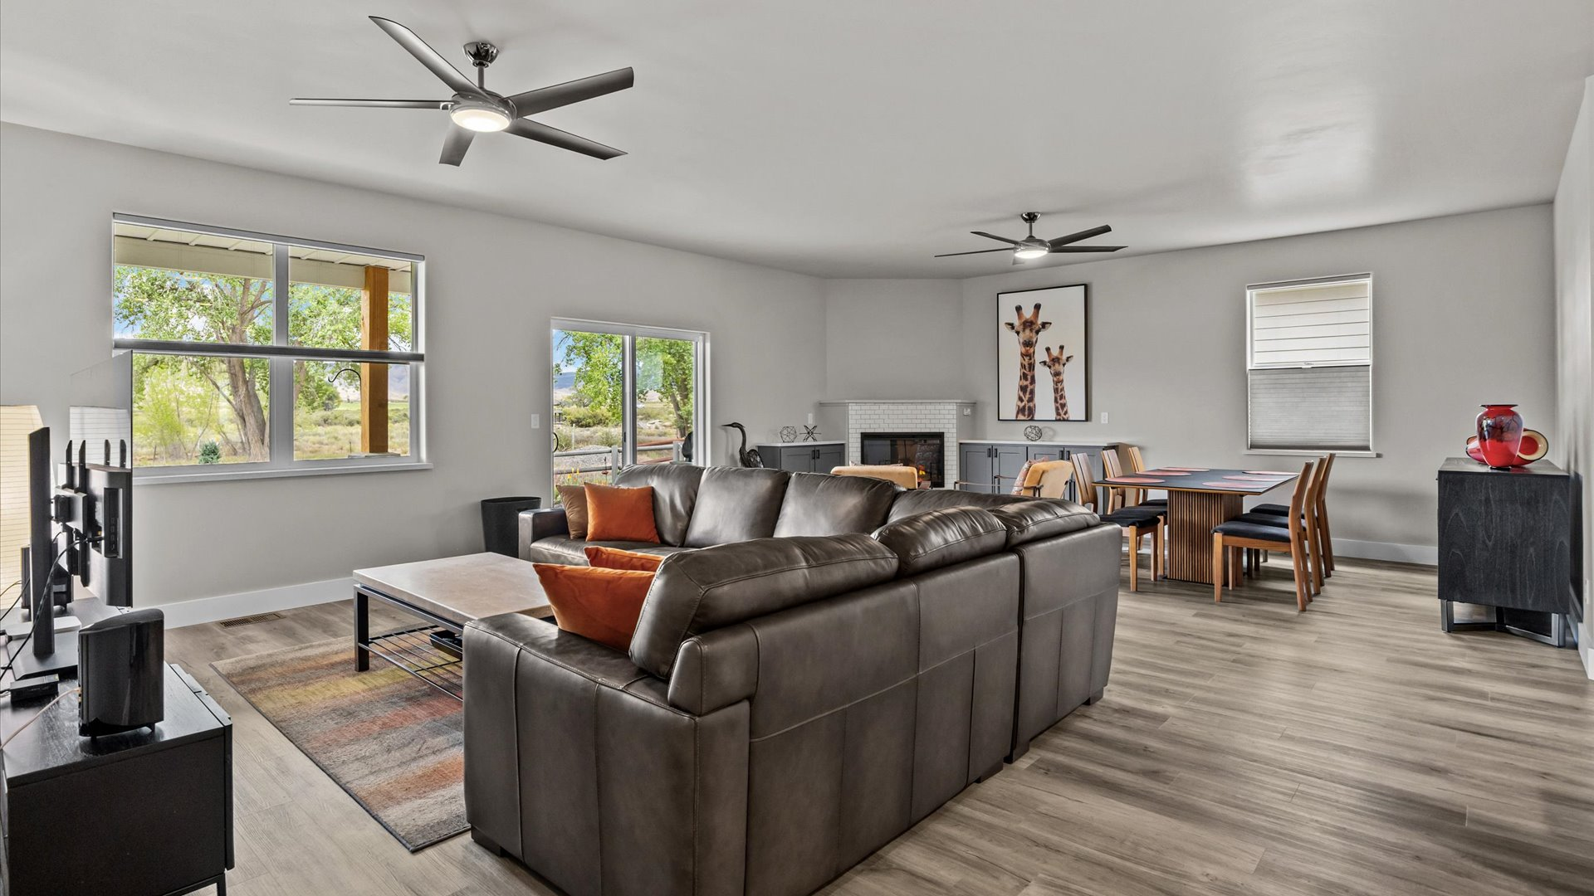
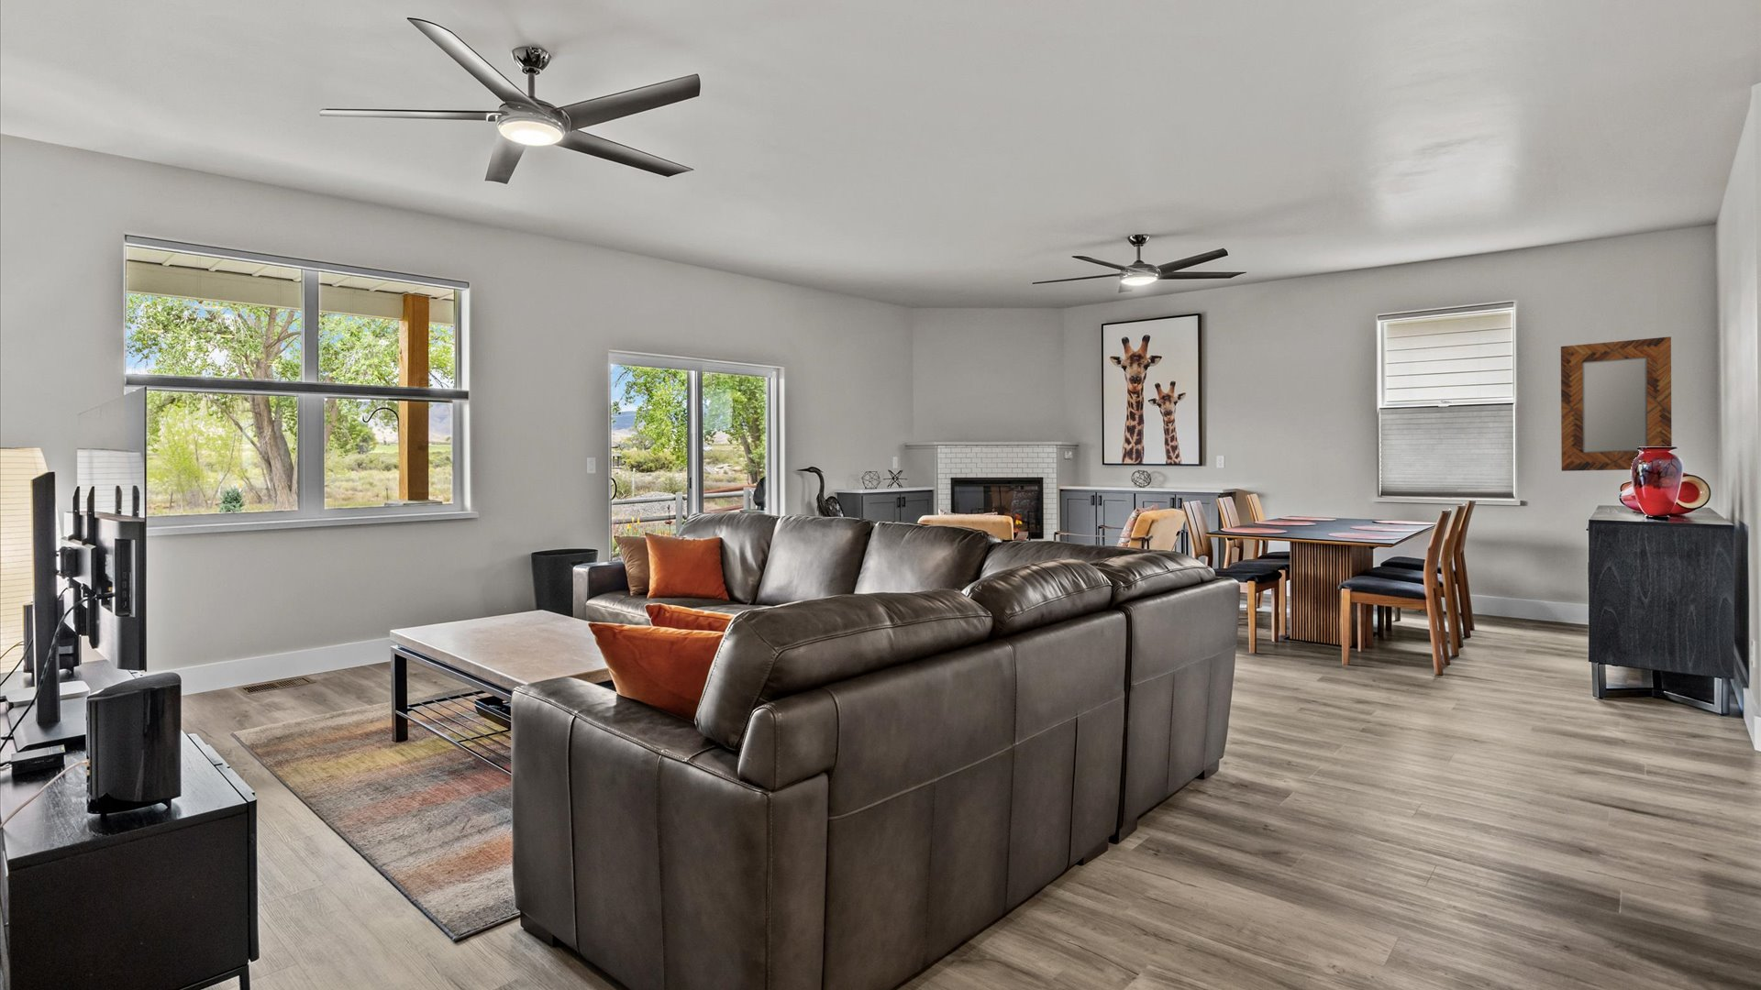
+ home mirror (1615, 405)
